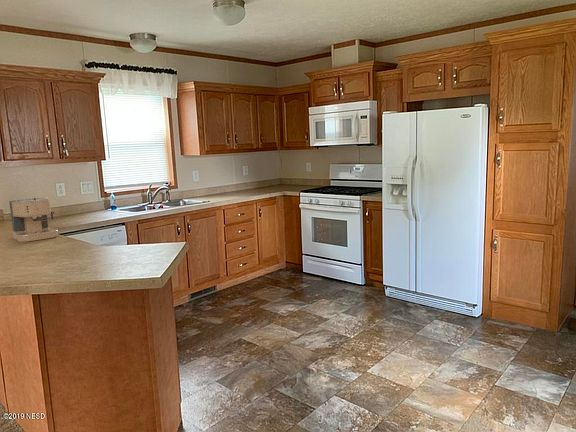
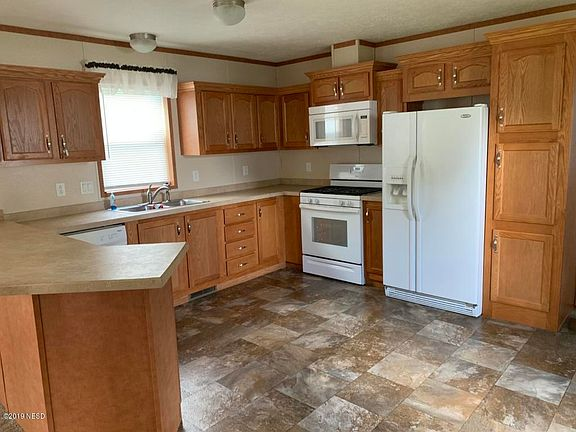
- coffee maker (34, 217)
